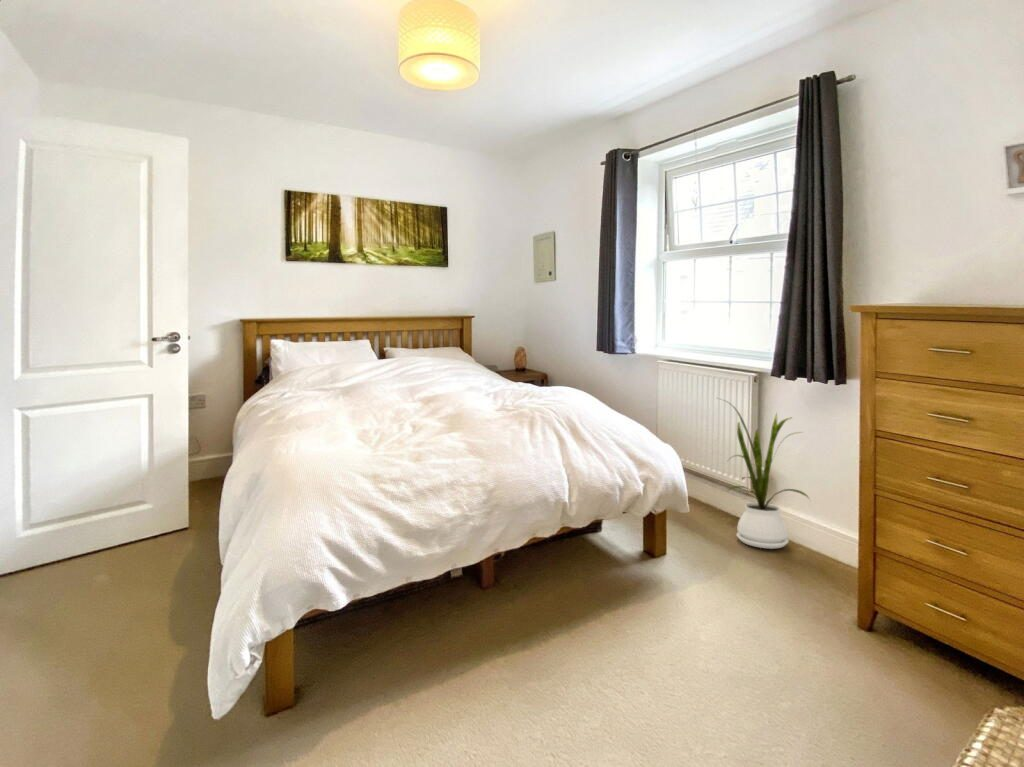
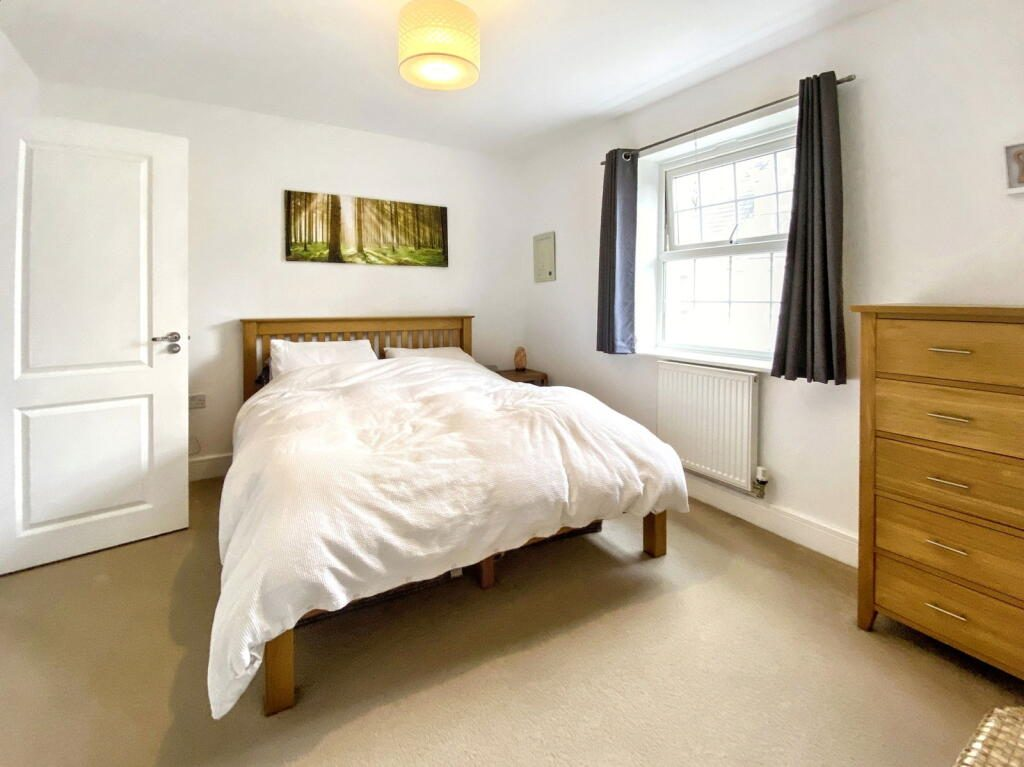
- house plant (757, 469)
